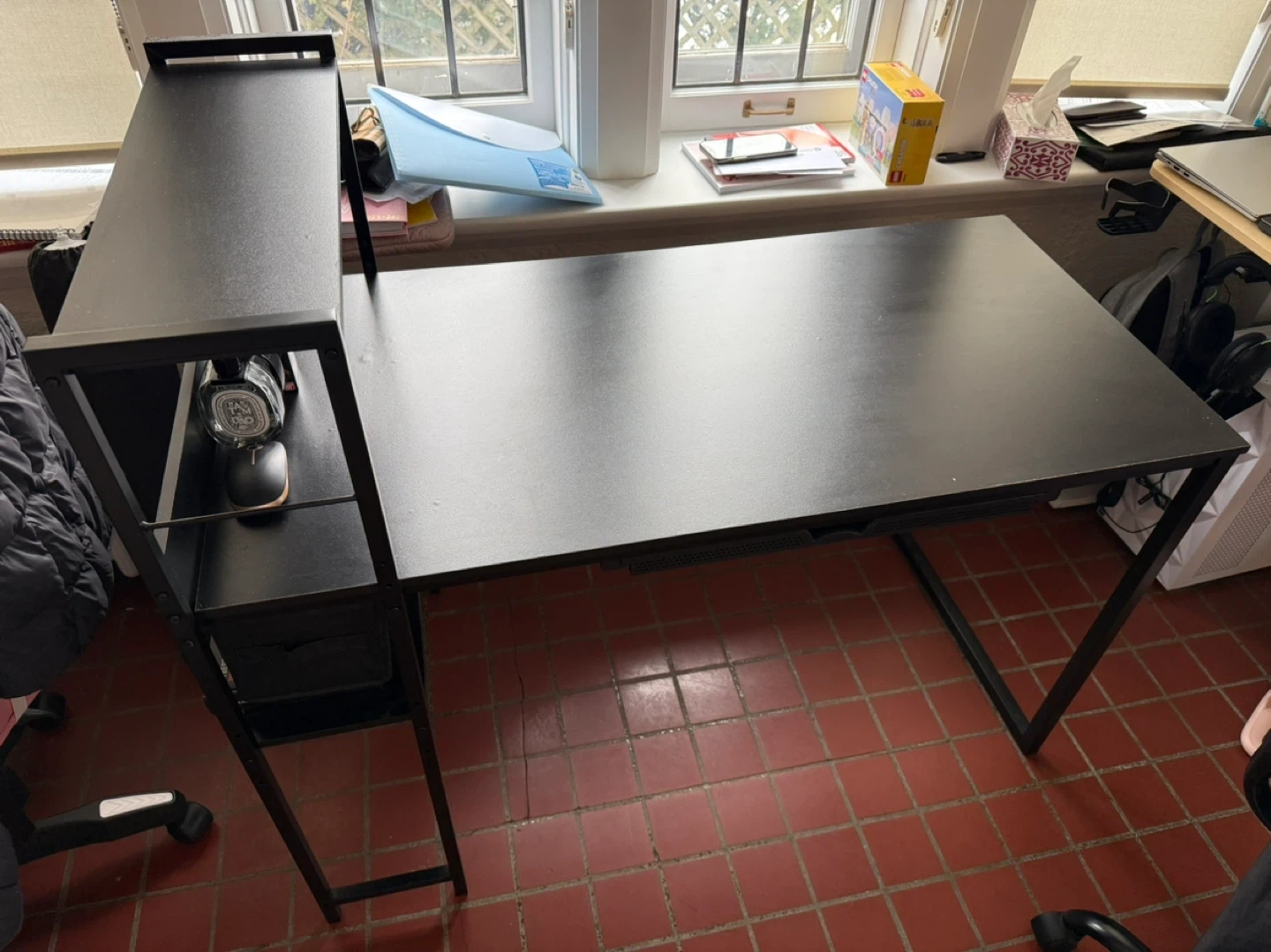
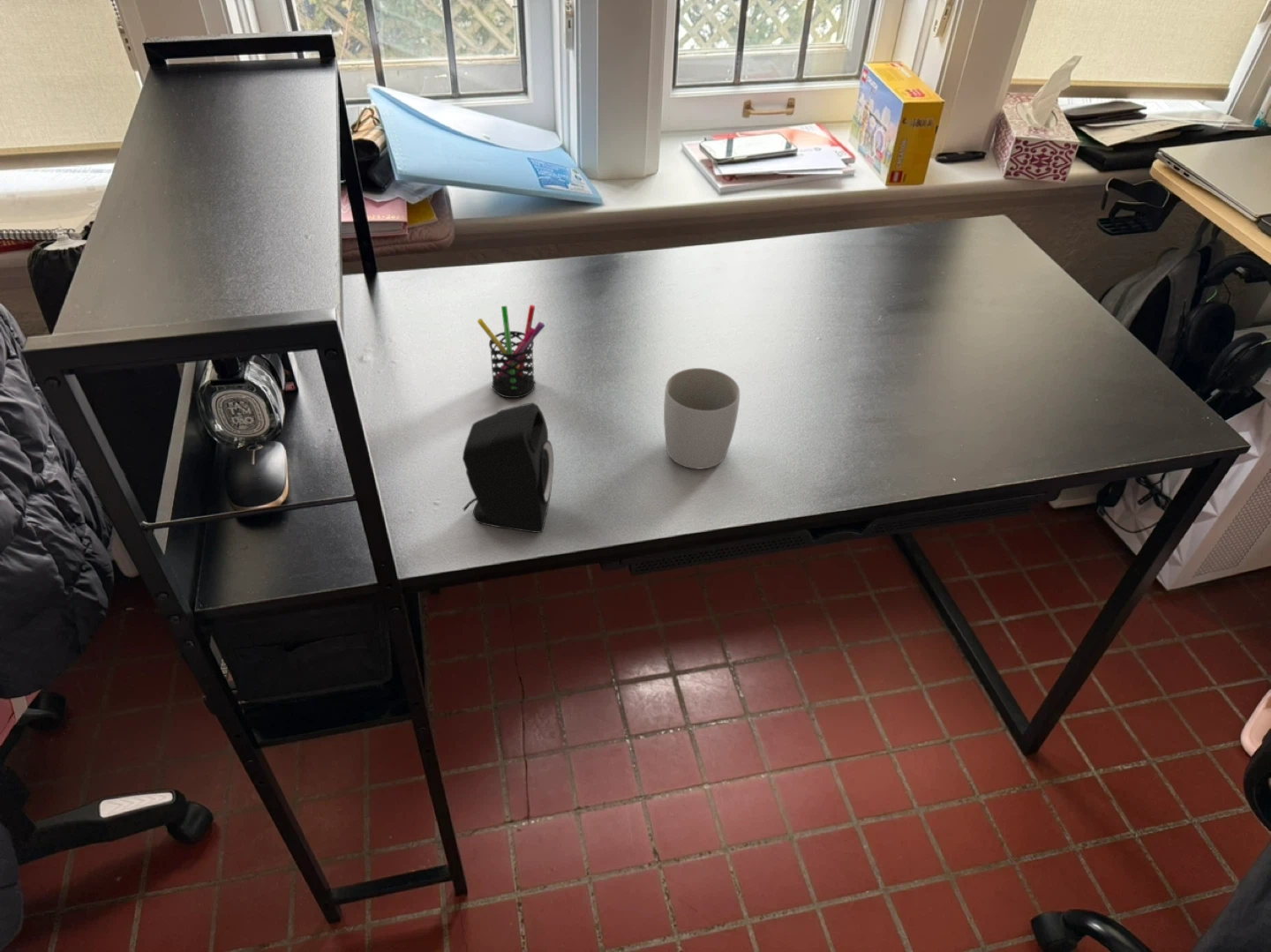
+ pen holder (513, 345)
+ mug (699, 411)
+ speaker (504, 467)
